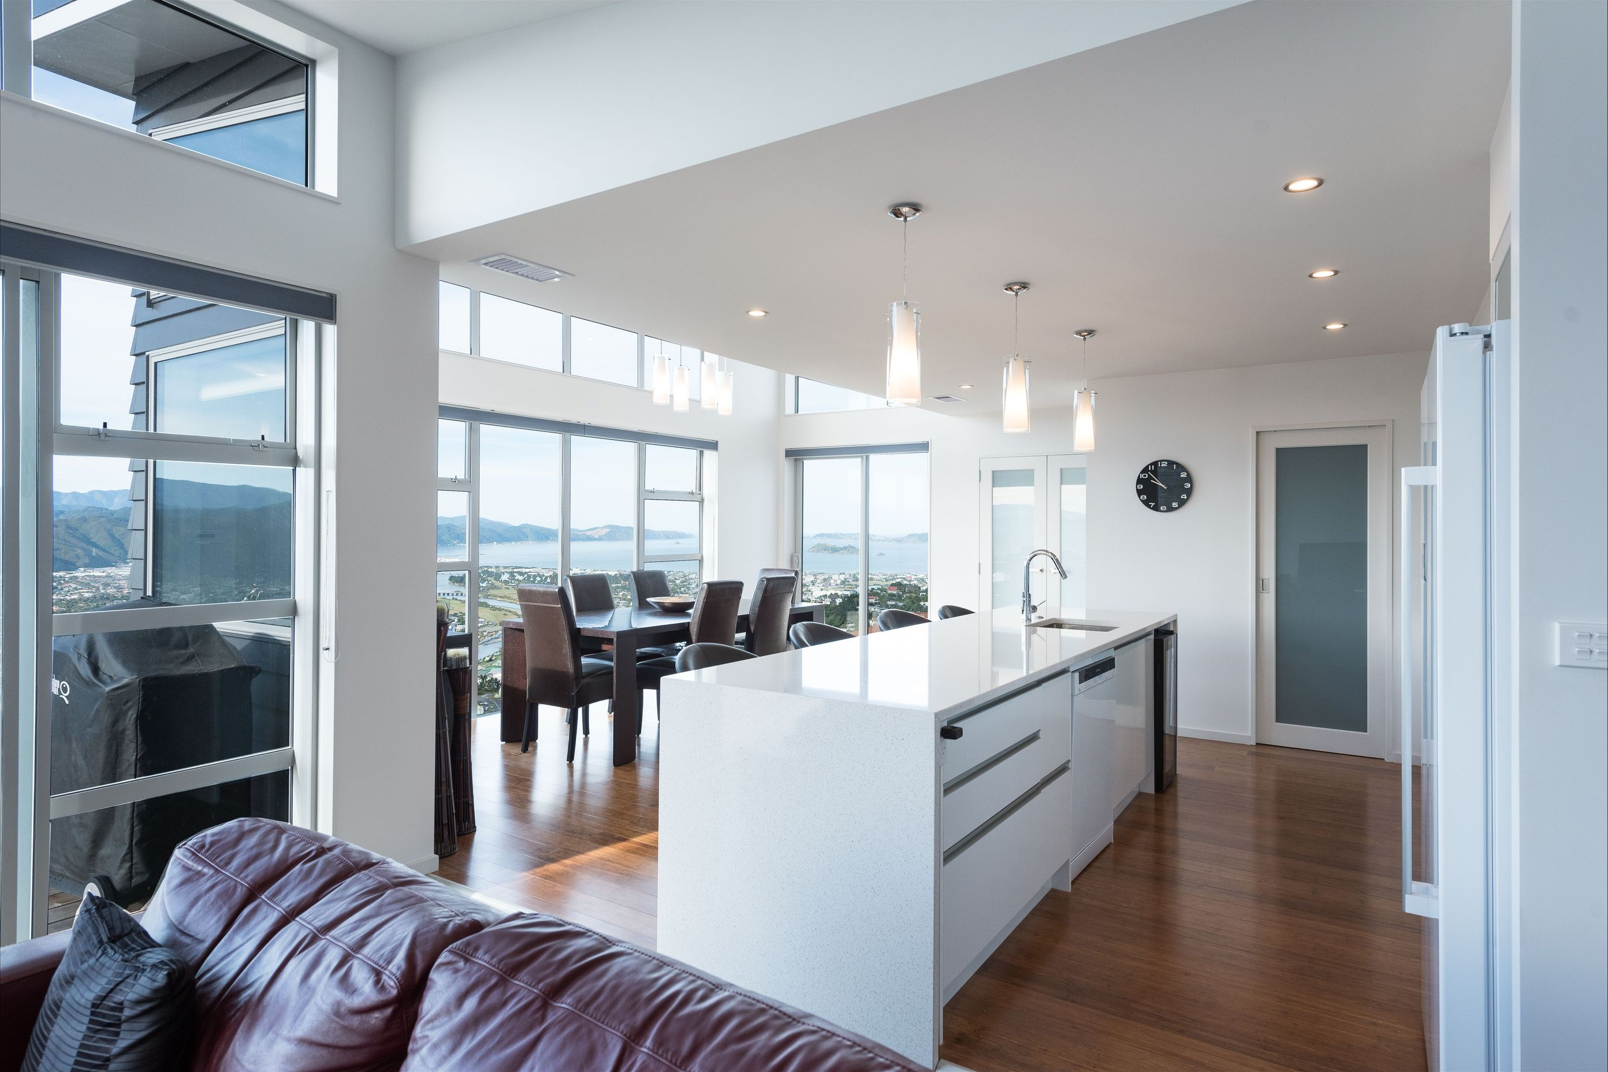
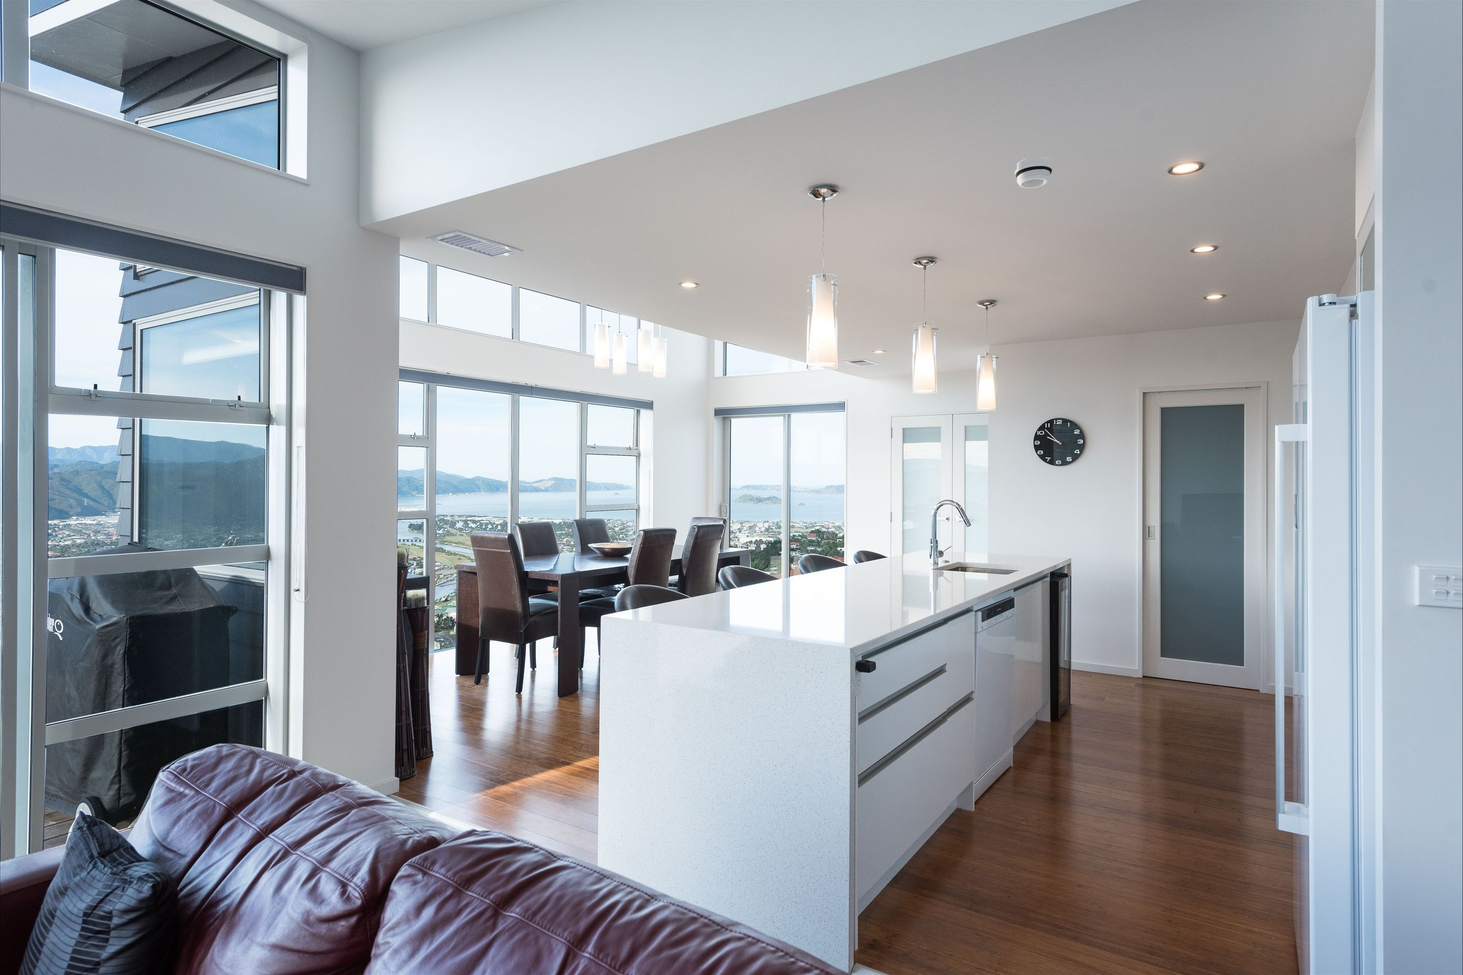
+ smoke detector (1033, 173)
